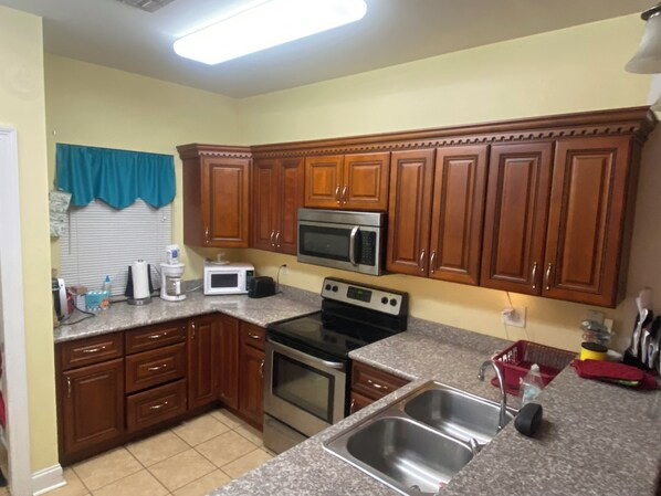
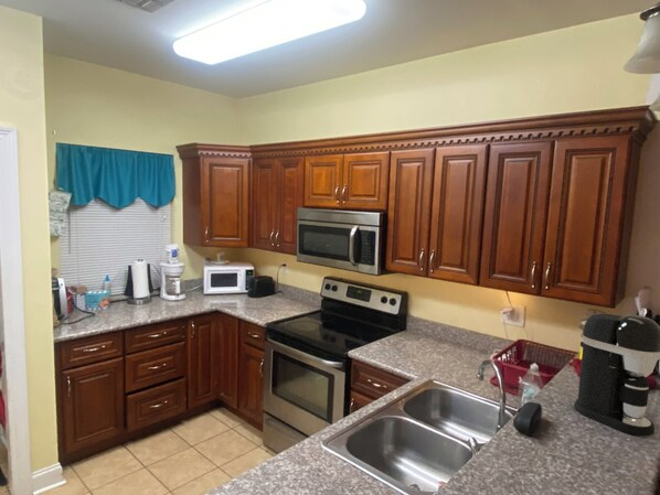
+ coffee maker (617, 366)
